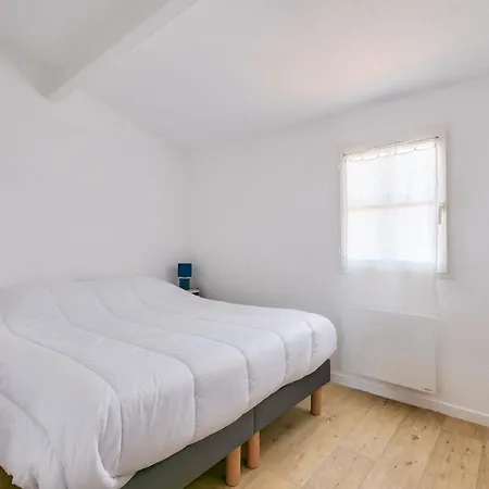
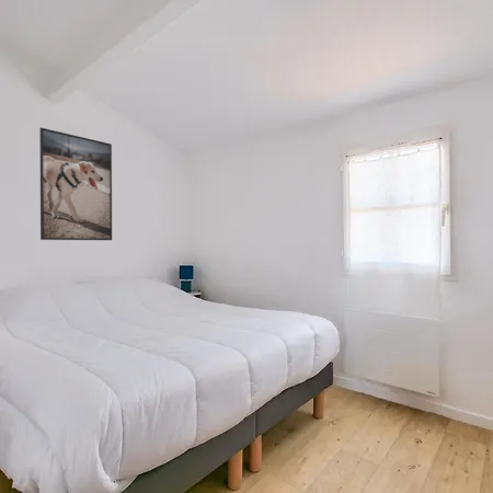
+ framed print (78, 187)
